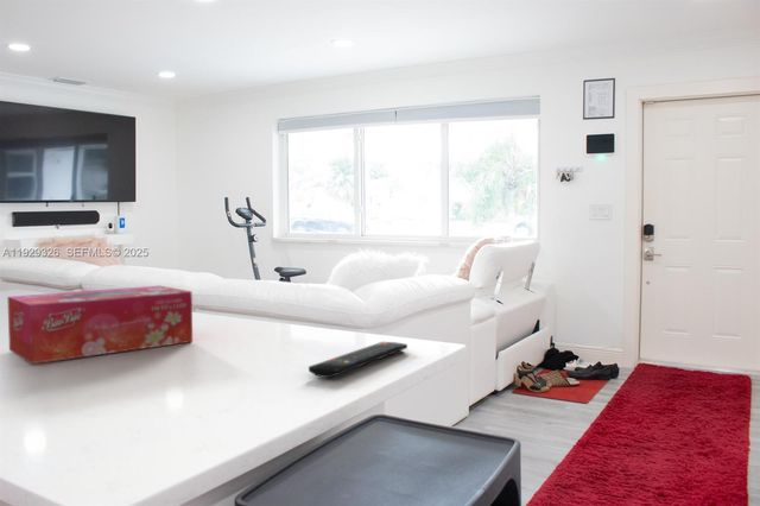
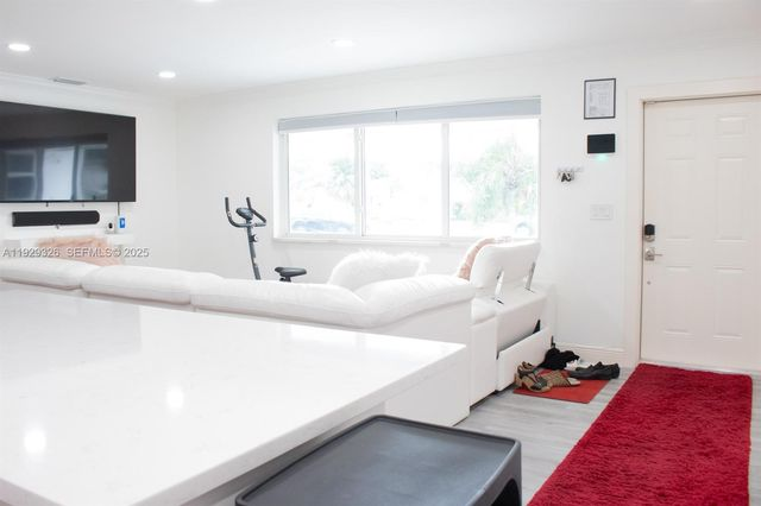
- tissue box (102, 320)
- remote control (362, 358)
